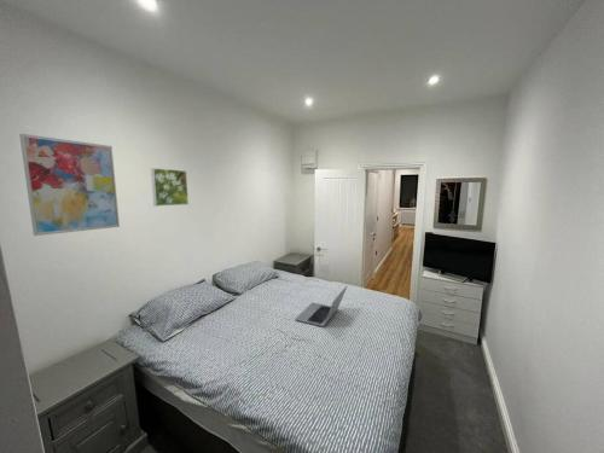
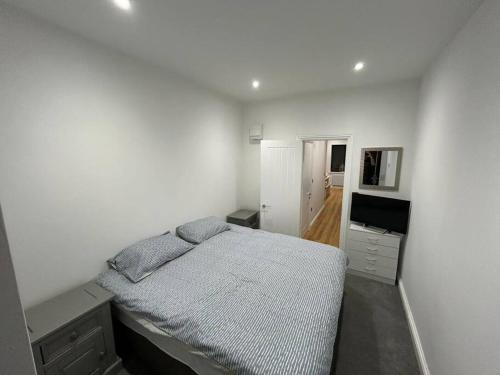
- laptop (321, 304)
- wall art (76, 186)
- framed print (170, 187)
